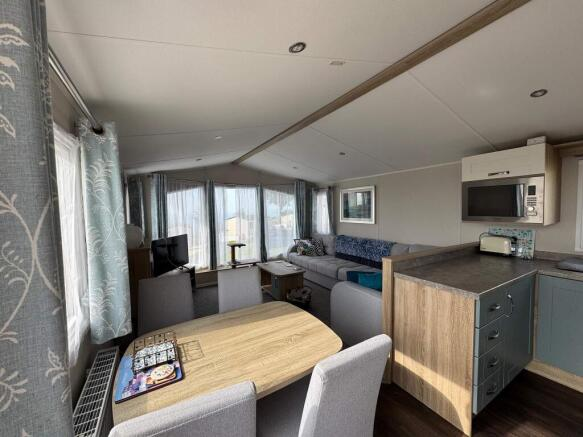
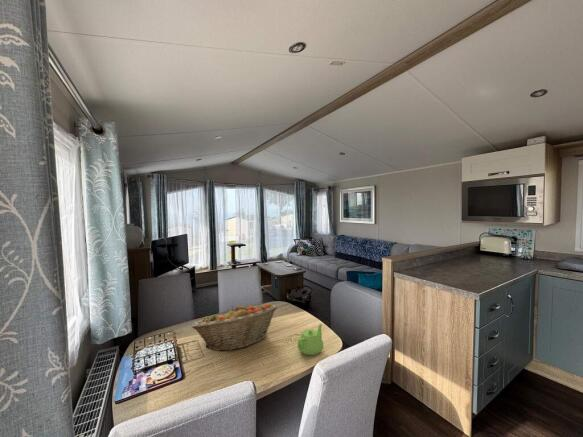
+ fruit basket (236, 321)
+ teapot (311, 339)
